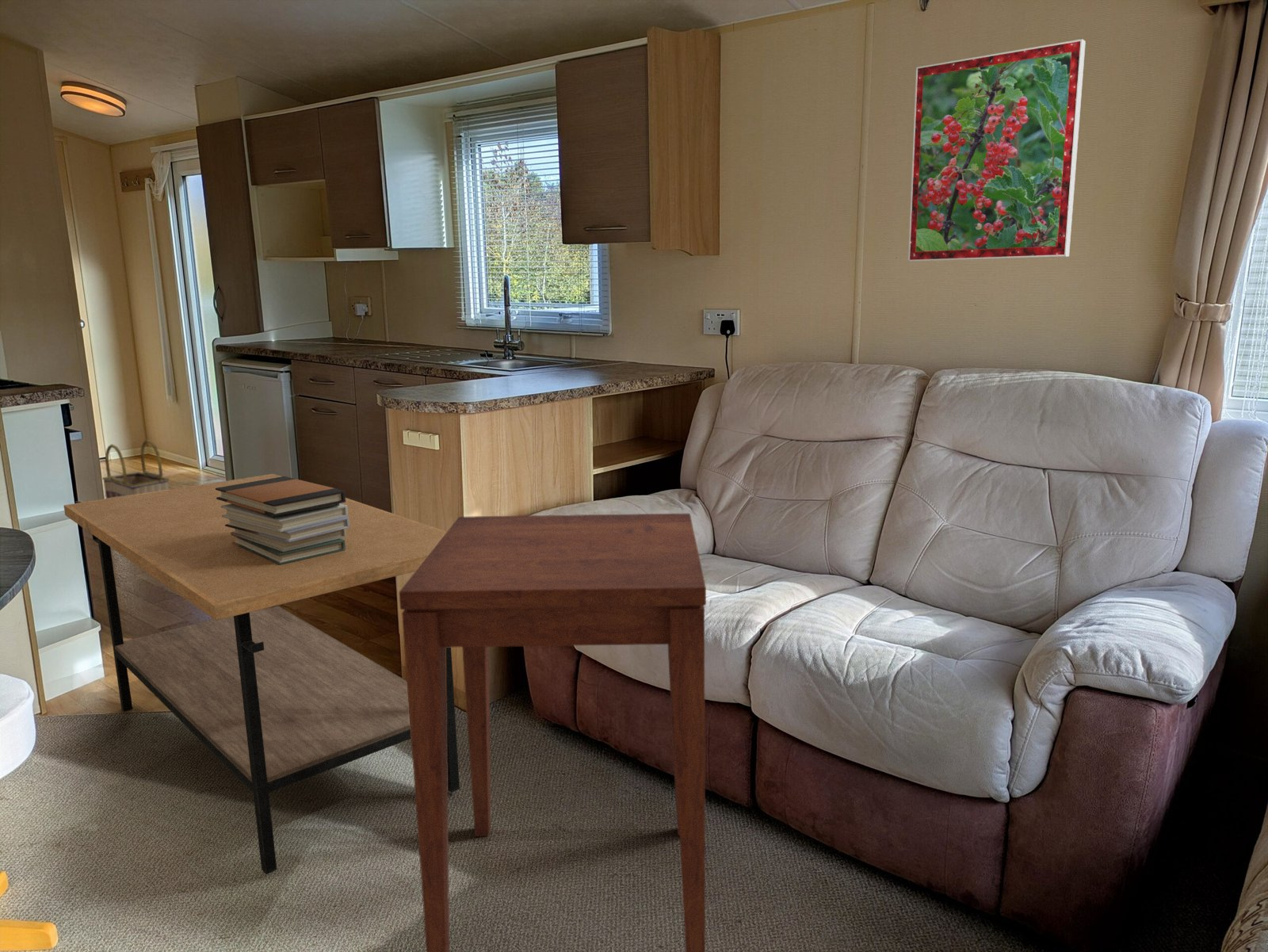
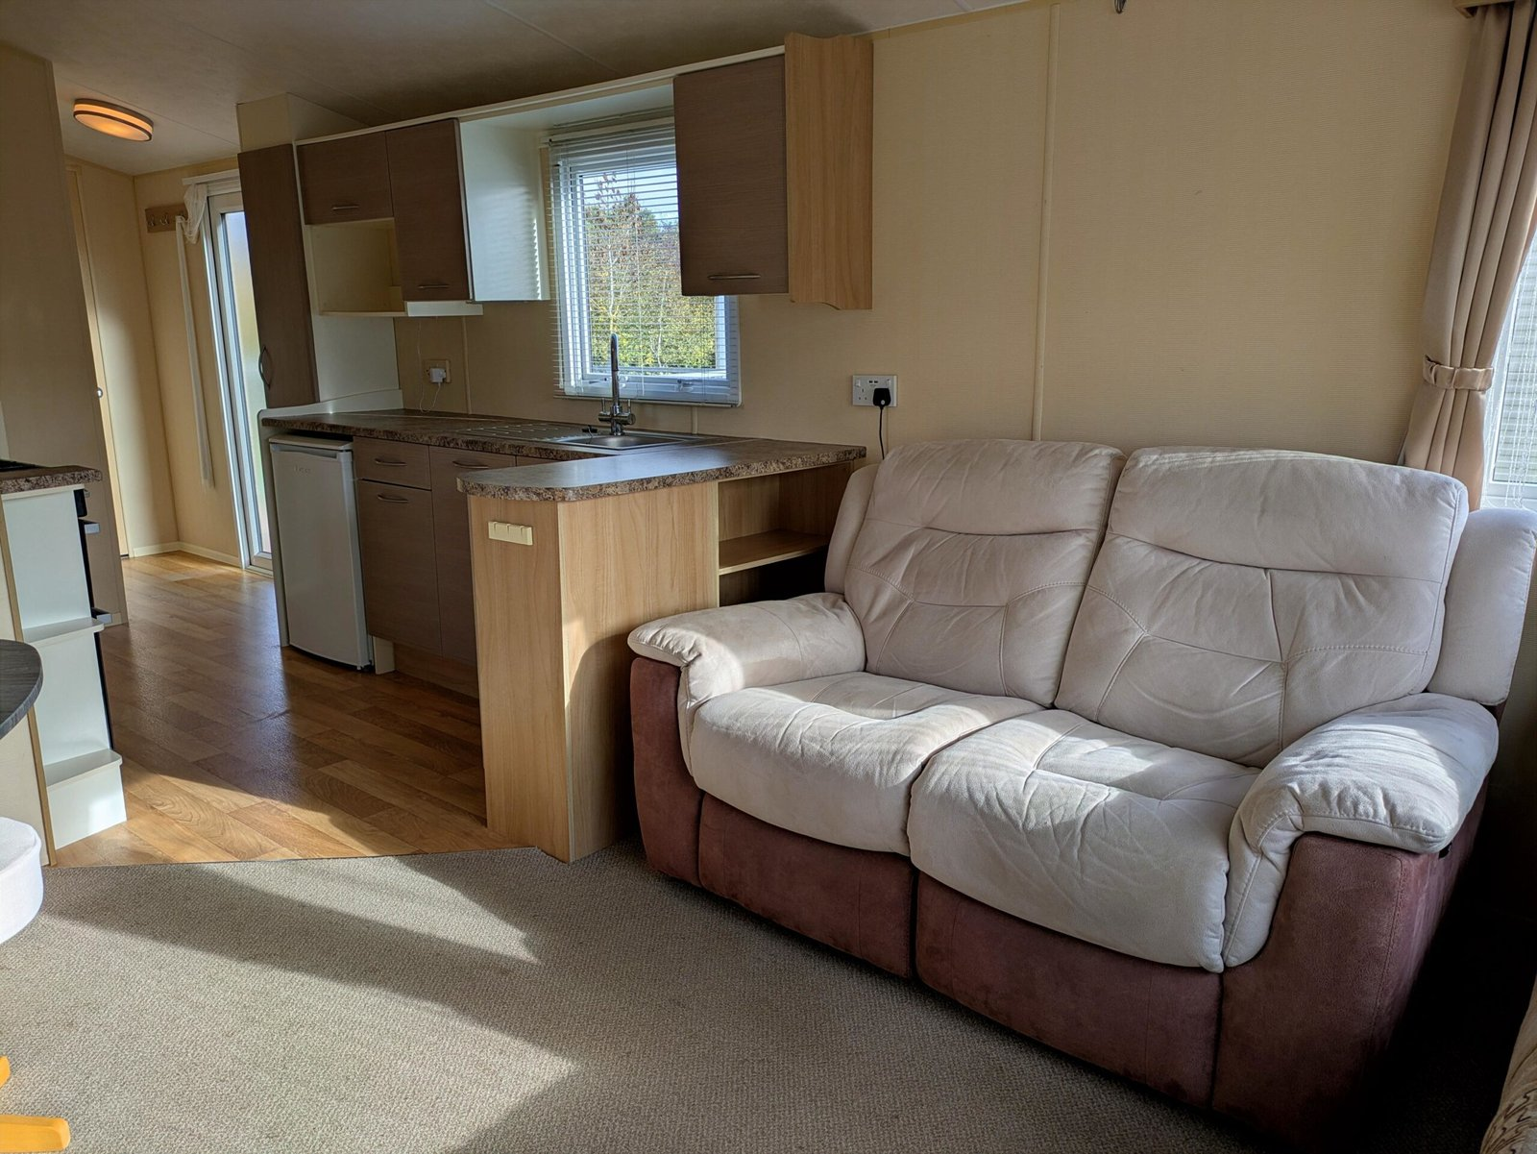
- book stack (284, 518)
- side table (489, 730)
- basket (136, 479)
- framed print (990, 159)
- coffee table (264, 637)
